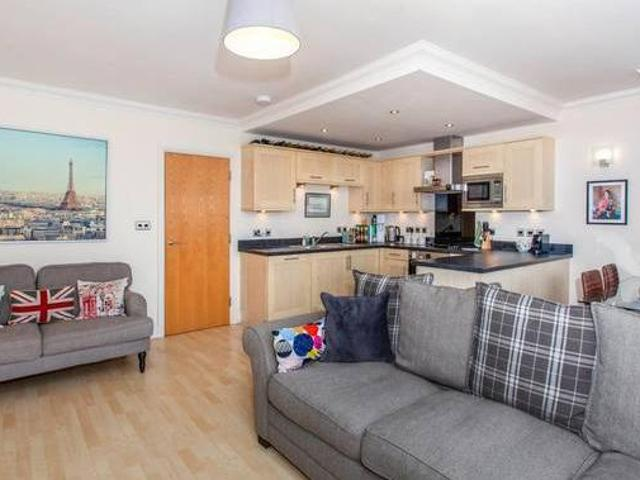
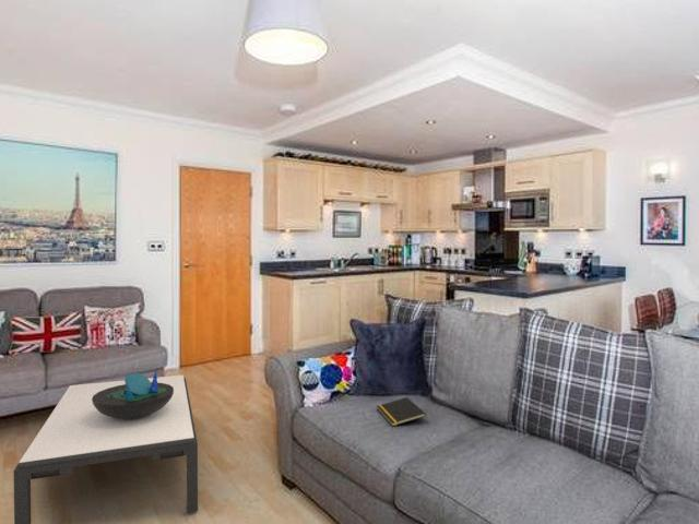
+ decorative bowl (133, 393)
+ coffee table (122, 438)
+ notepad (400, 410)
